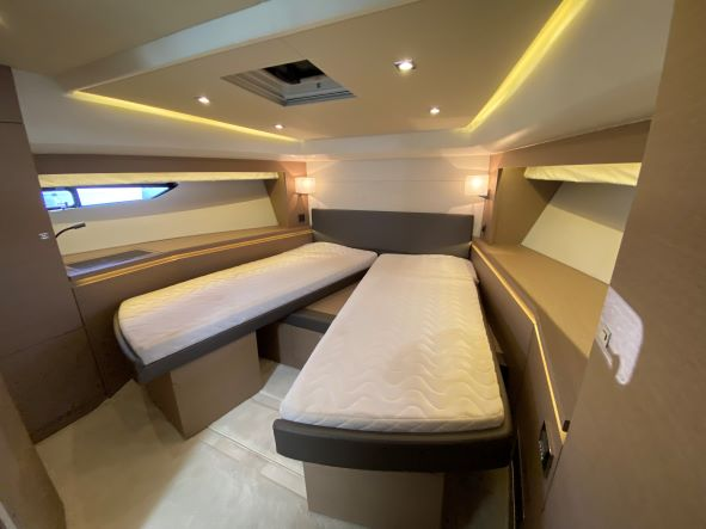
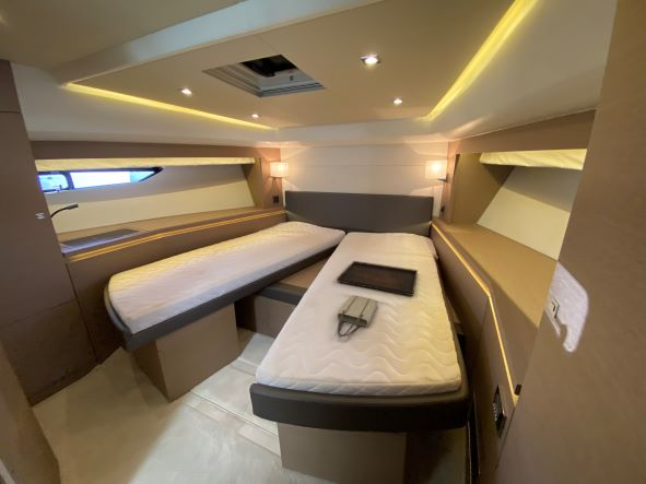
+ serving tray (378, 275)
+ tote bag (354, 315)
